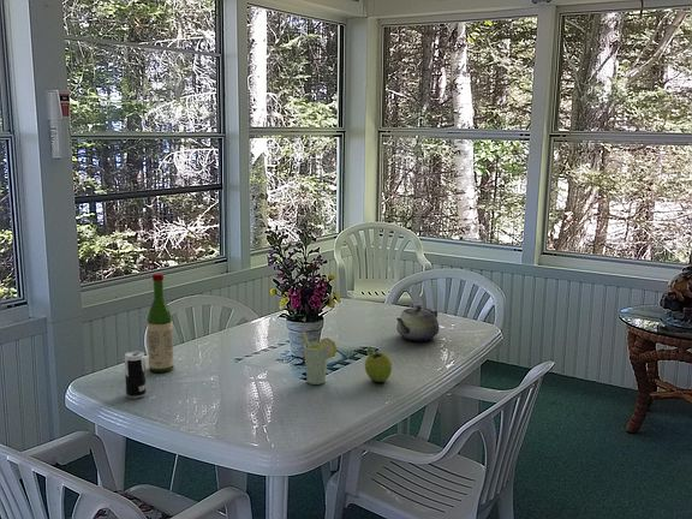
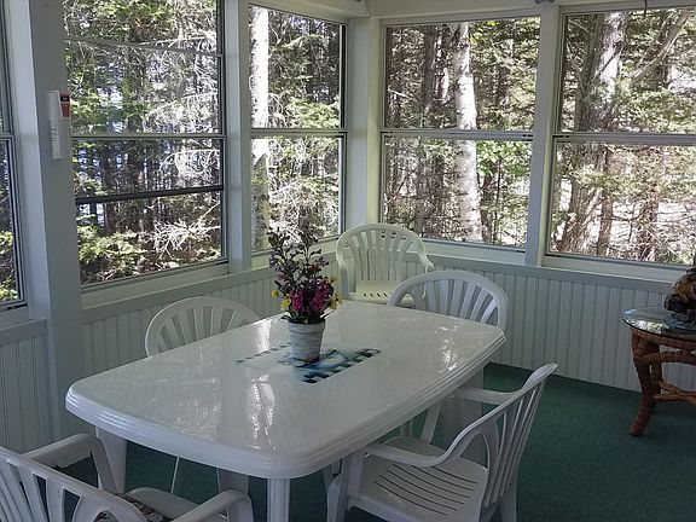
- cup (318, 358)
- beverage can (135, 374)
- wine bottle (159, 322)
- teapot (416, 321)
- fruit (376, 364)
